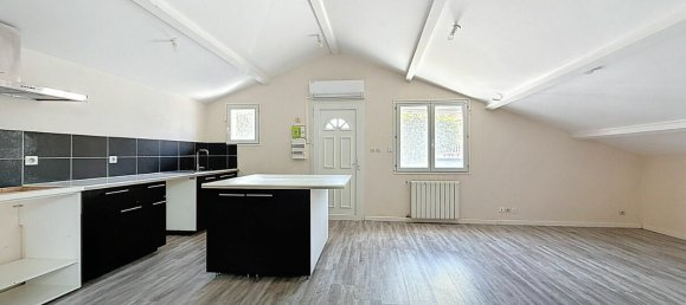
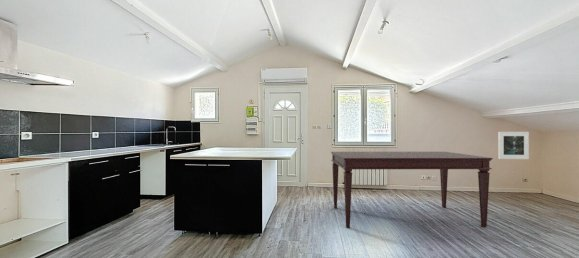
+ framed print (513, 145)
+ dining table (401, 168)
